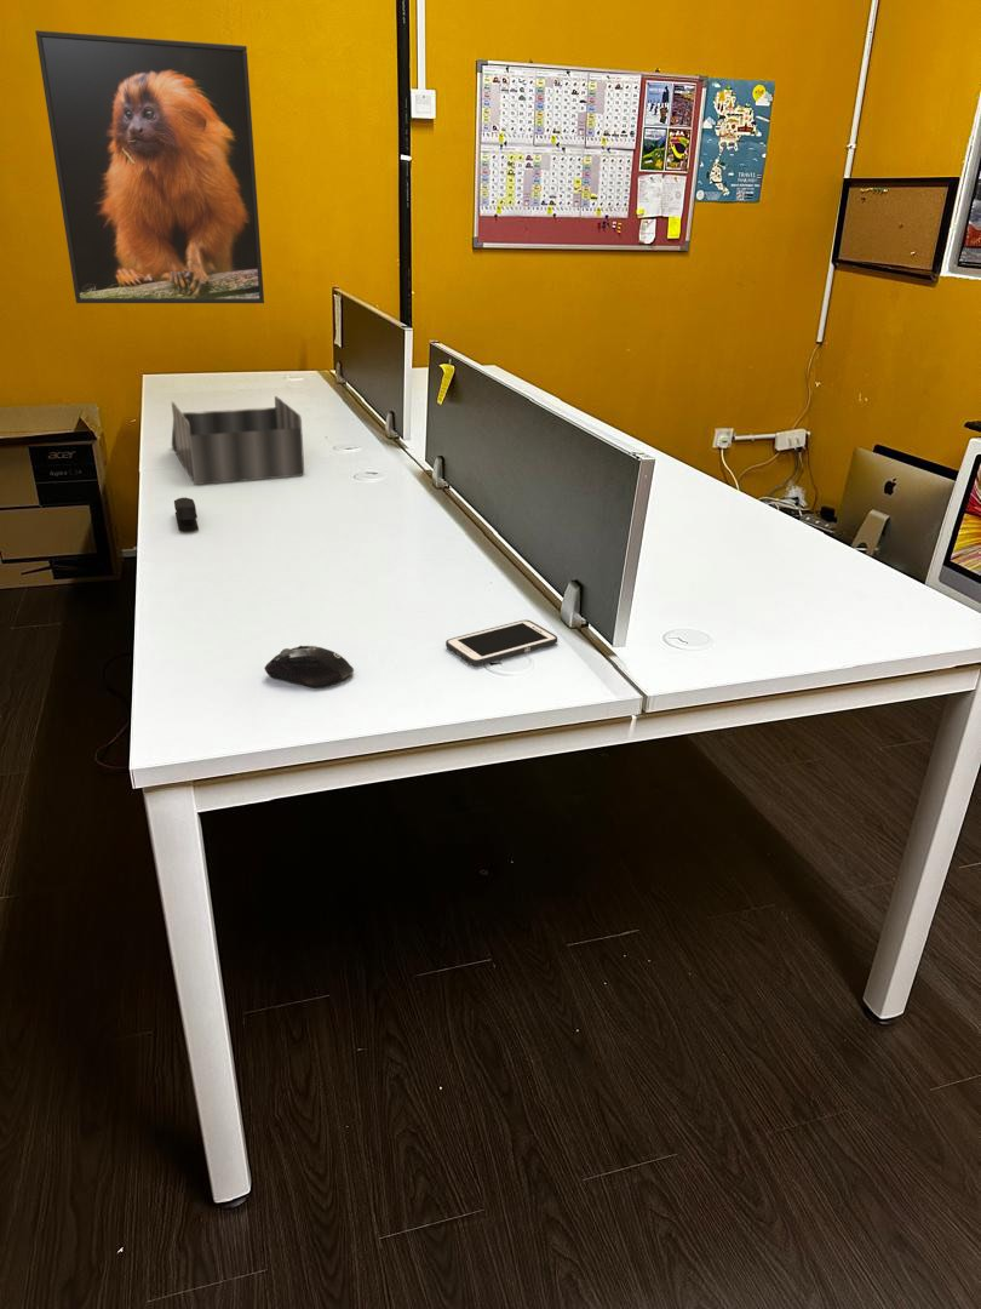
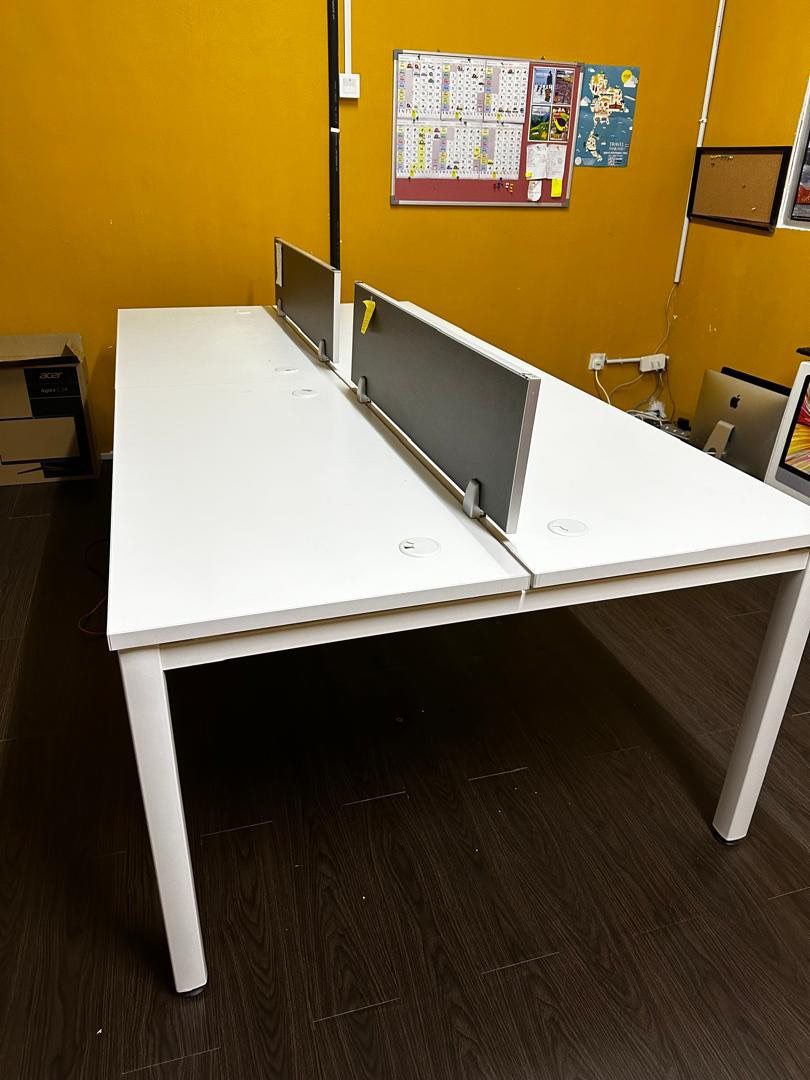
- desk organizer (231, 431)
- cell phone (501, 641)
- stapler (185, 509)
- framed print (159, 177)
- computer mouse (308, 661)
